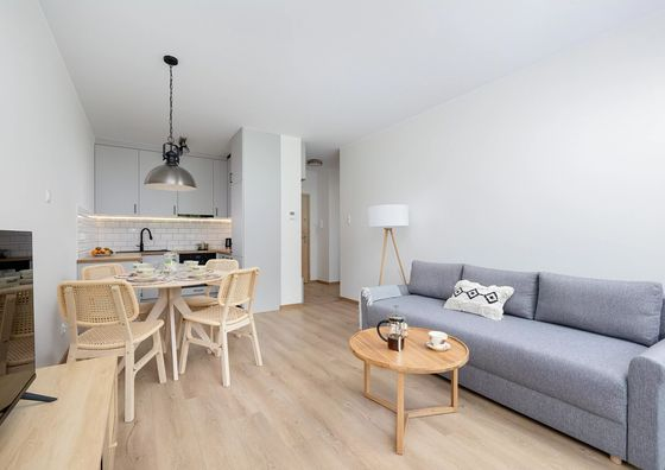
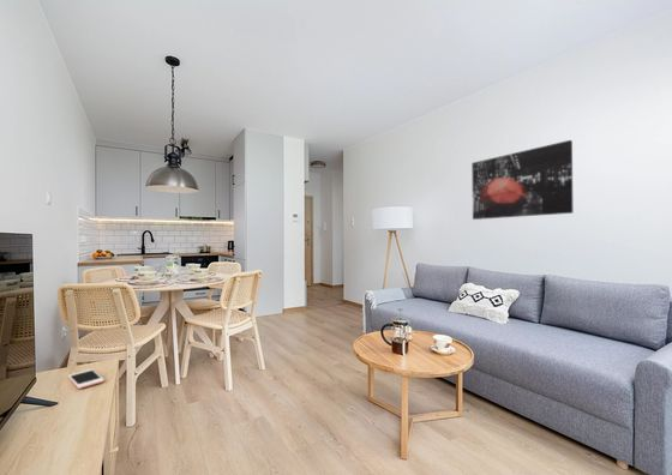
+ wall art (516, 185)
+ cell phone (85, 378)
